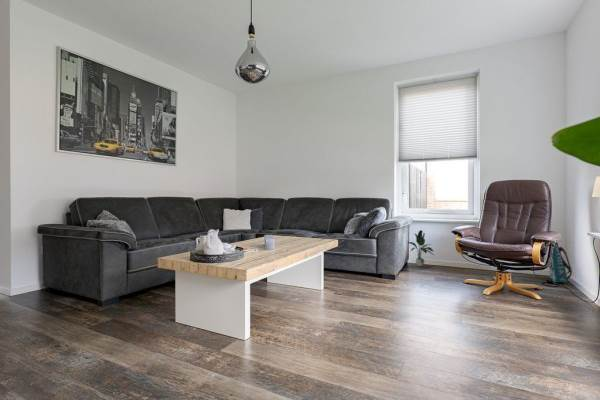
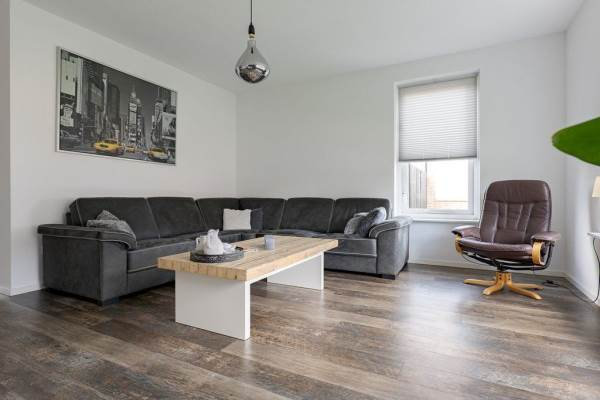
- potted plant (420, 248)
- tote bag (559, 259)
